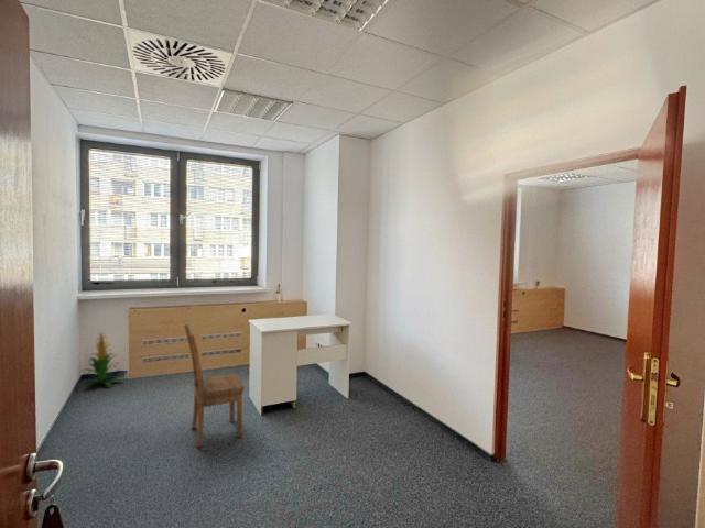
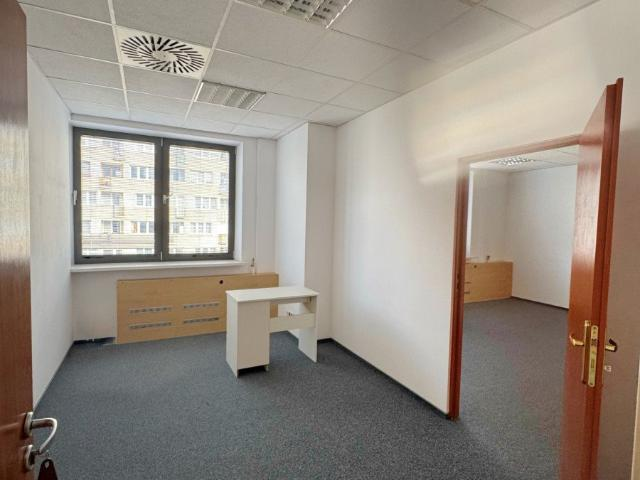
- dining chair (214, 378)
- indoor plant (101, 356)
